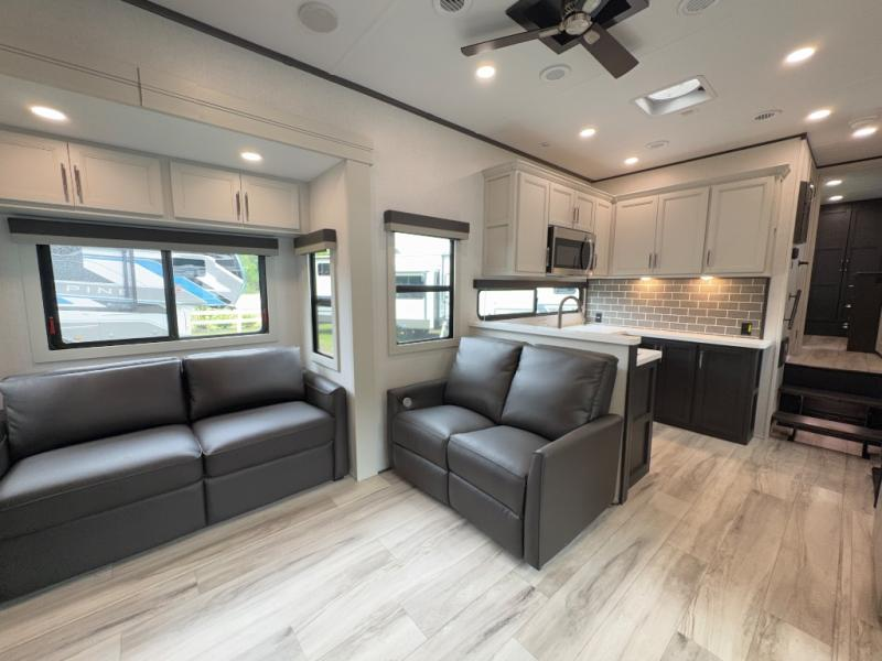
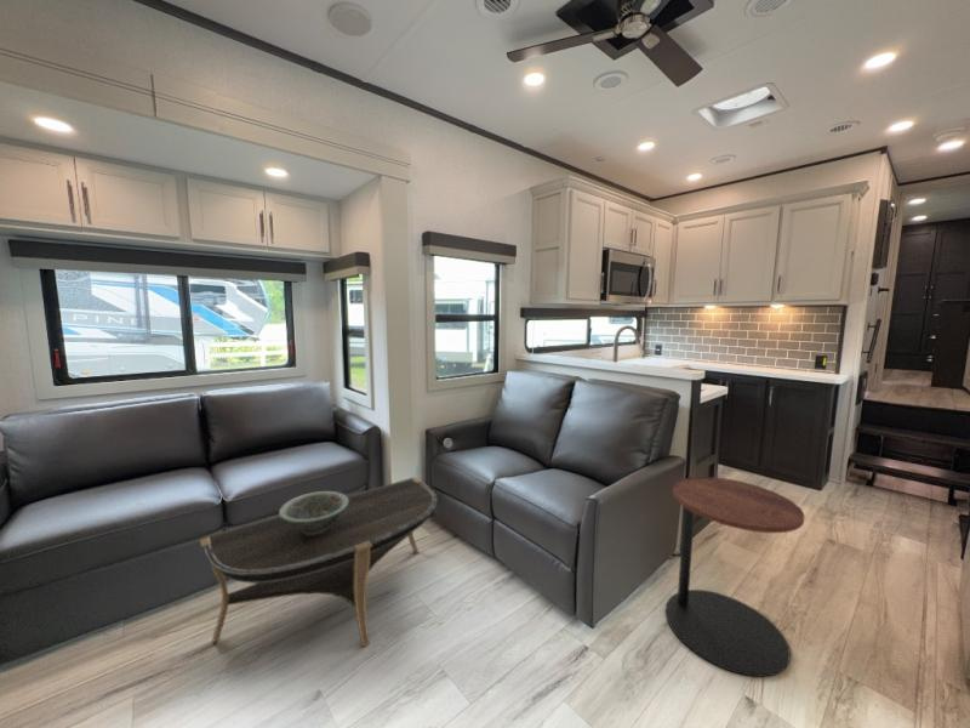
+ coffee table (344, 568)
+ decorative bowl (315, 516)
+ side table (719, 593)
